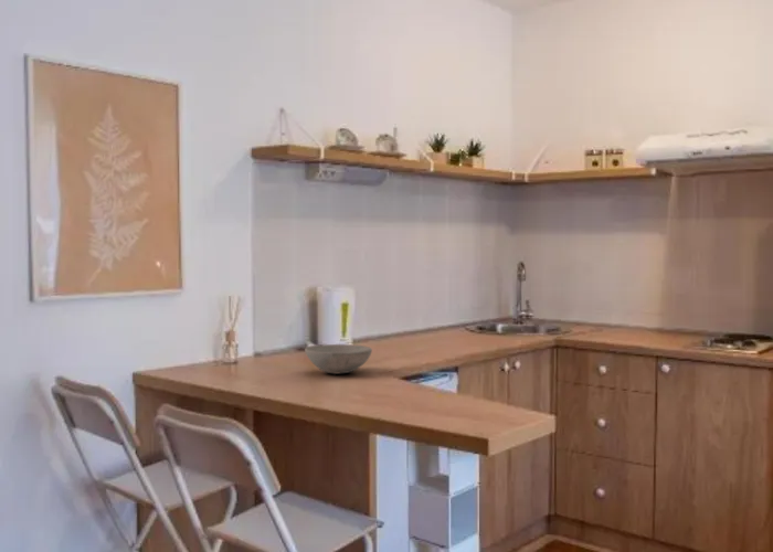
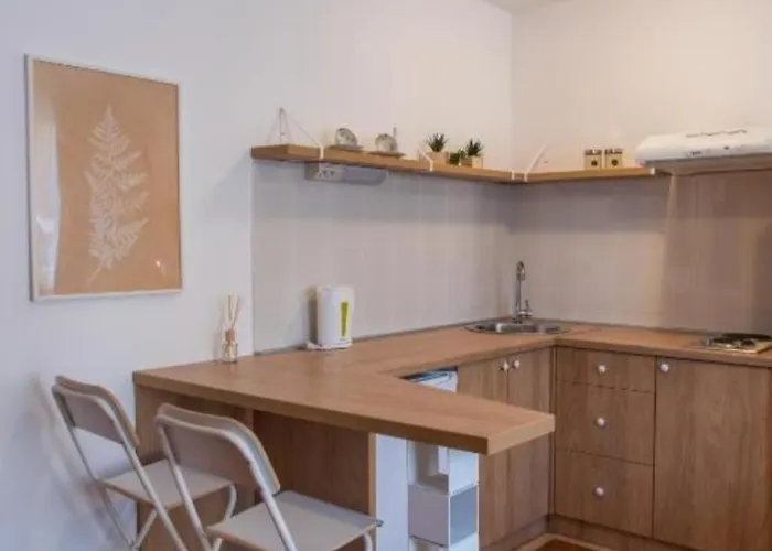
- bowl (338, 360)
